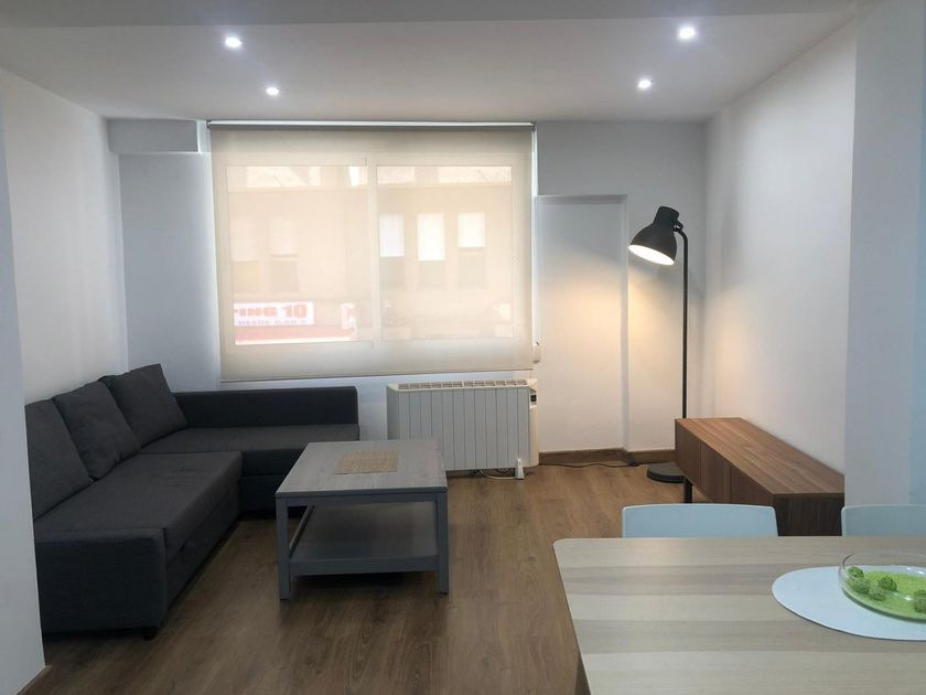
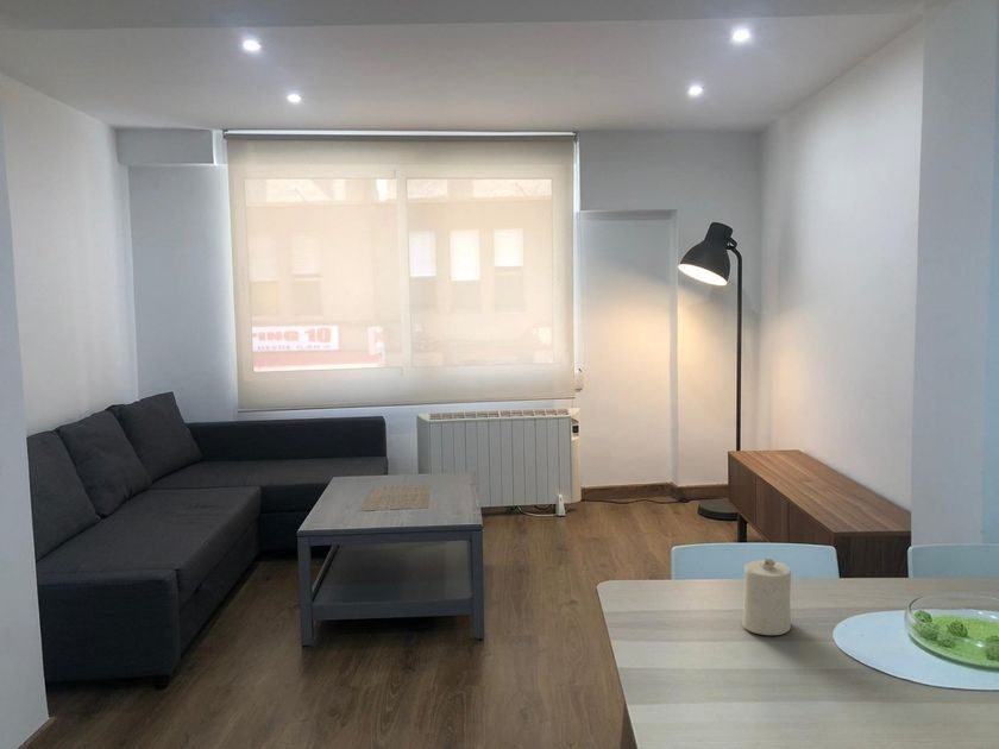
+ candle (766, 590)
